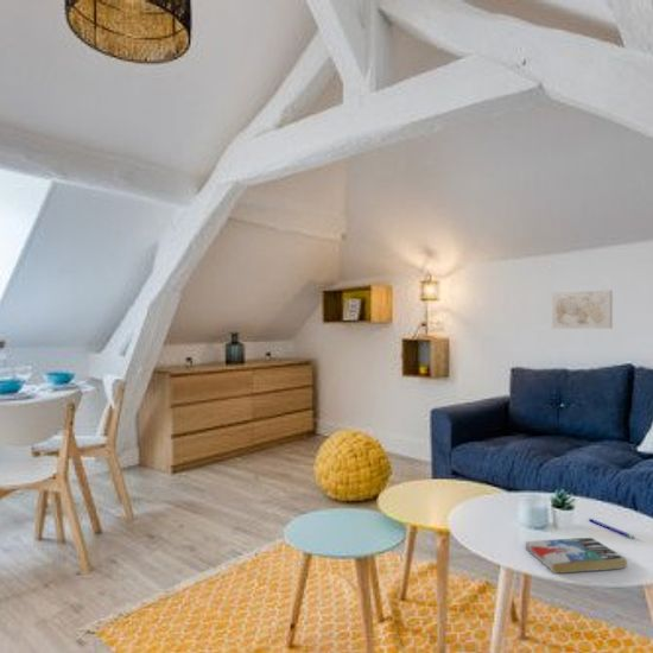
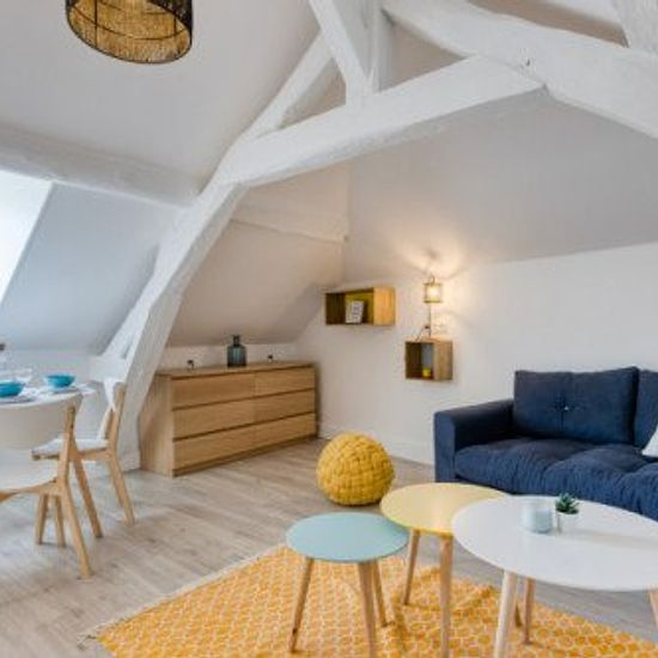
- pen (610, 527)
- wall art (581, 310)
- book (573, 552)
